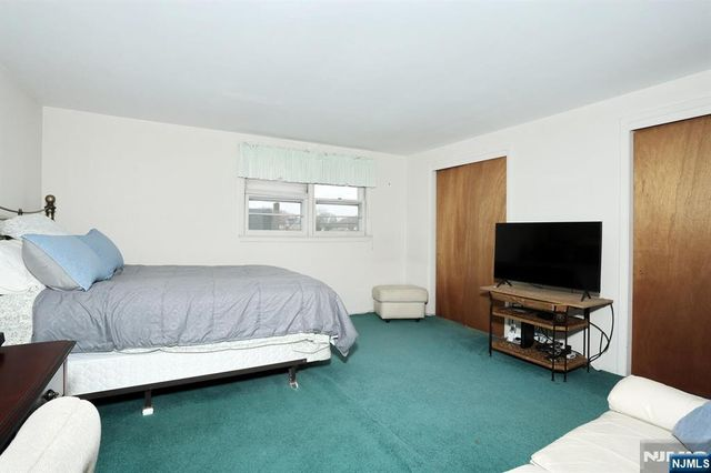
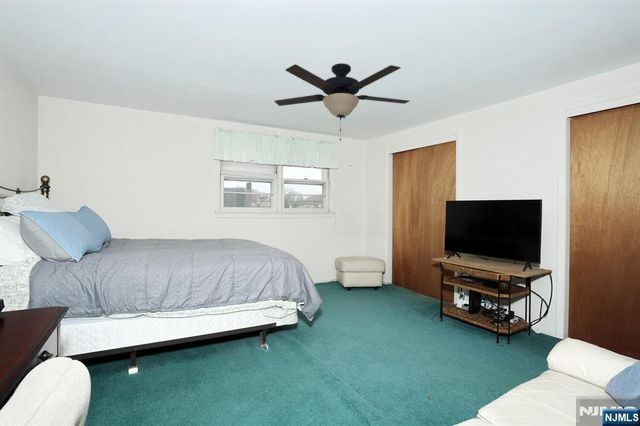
+ ceiling fan (340, 105)
